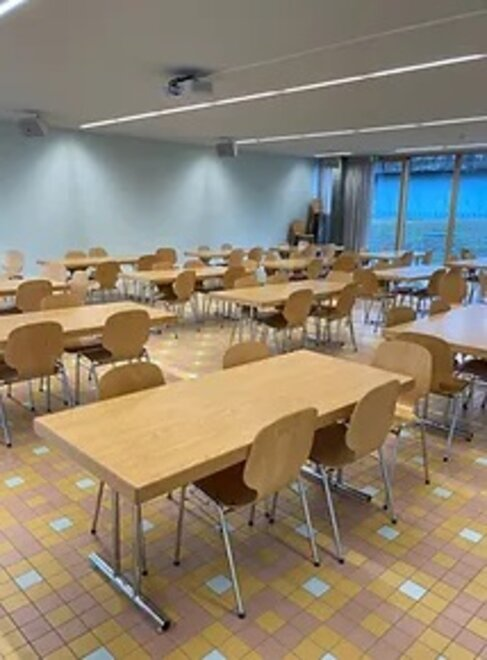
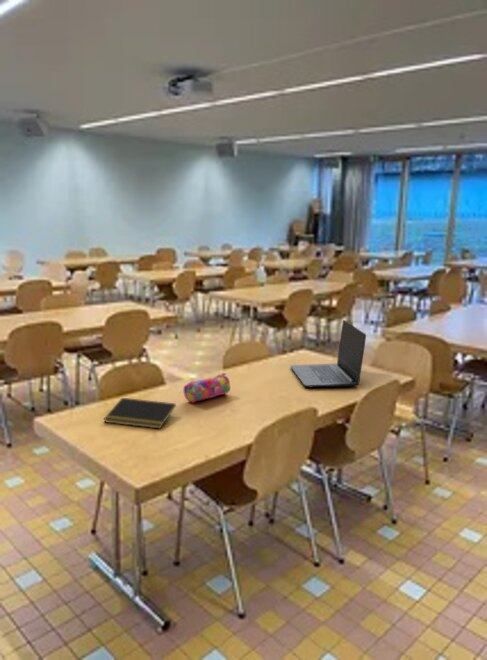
+ notepad (140, 412)
+ pencil case (207, 387)
+ laptop (325, 364)
